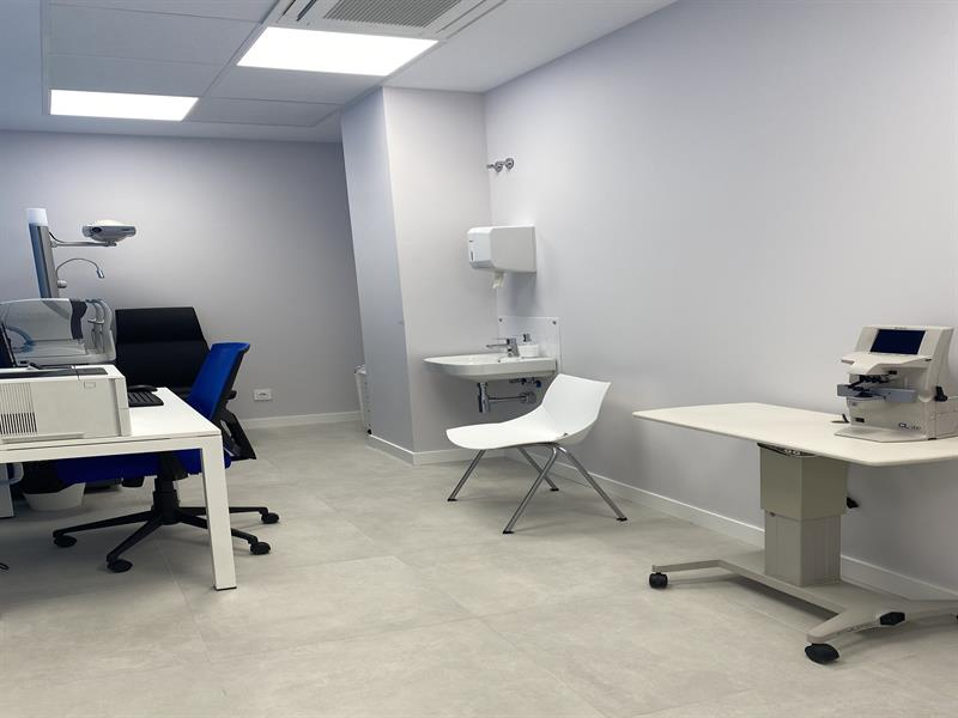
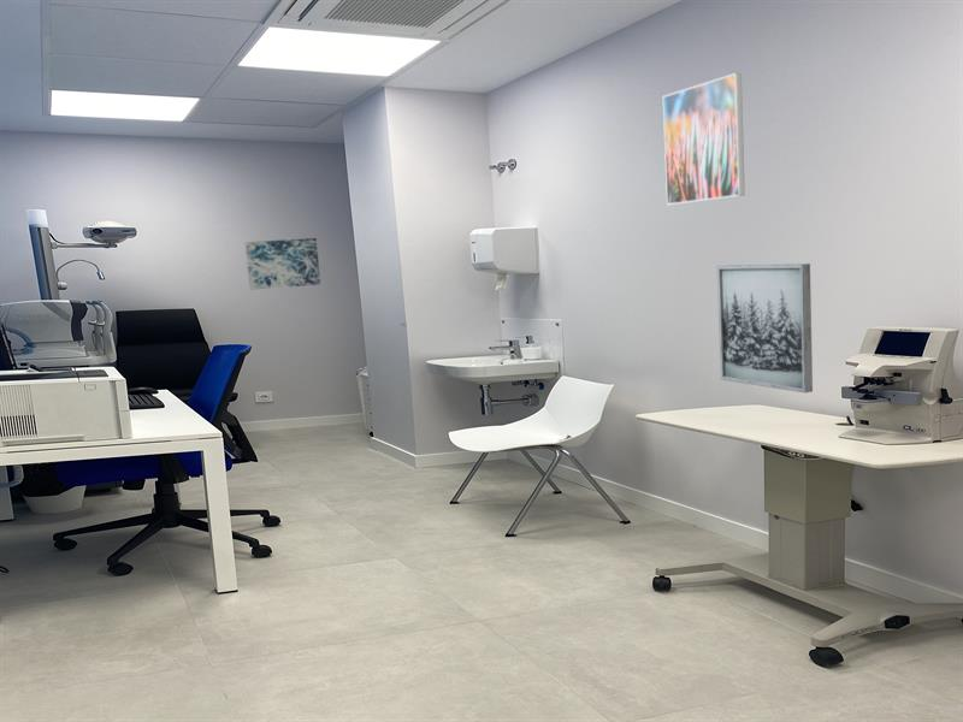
+ wall art (762, 325)
+ wall art (283, 264)
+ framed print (701, 143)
